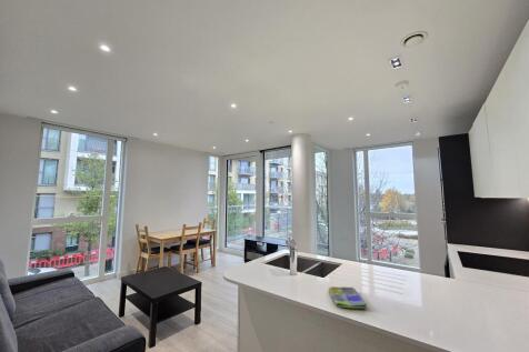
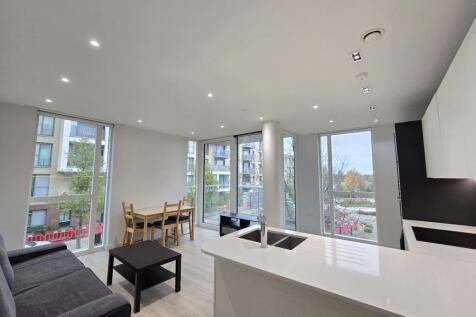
- dish towel (346, 295)
